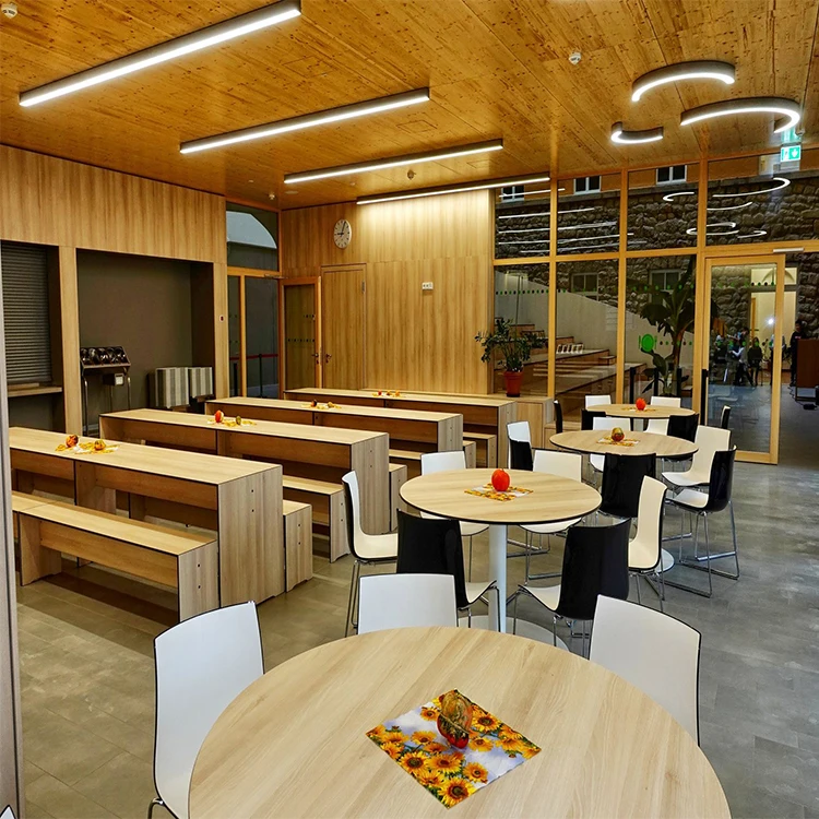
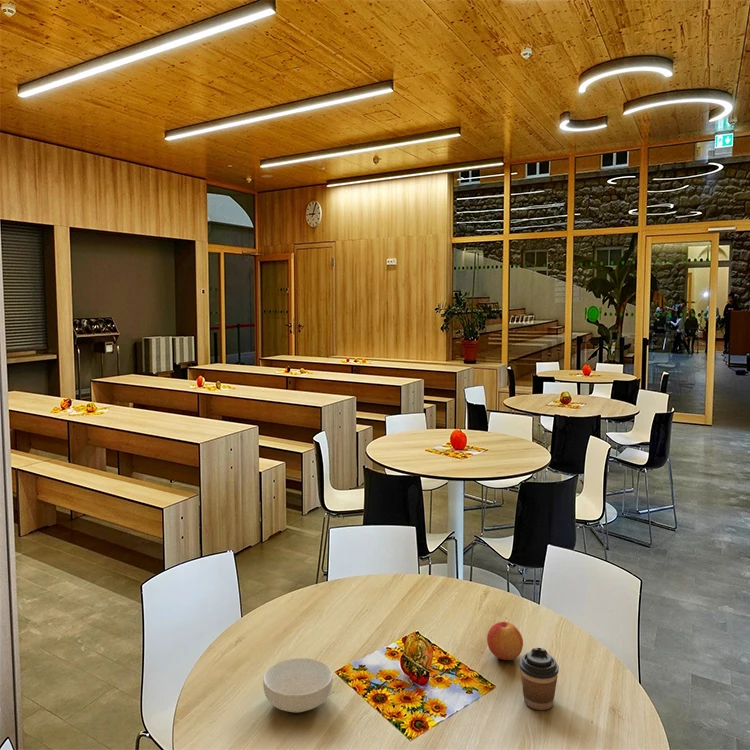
+ apple (504, 639)
+ cereal bowl (298, 688)
+ coffee cup (538, 677)
